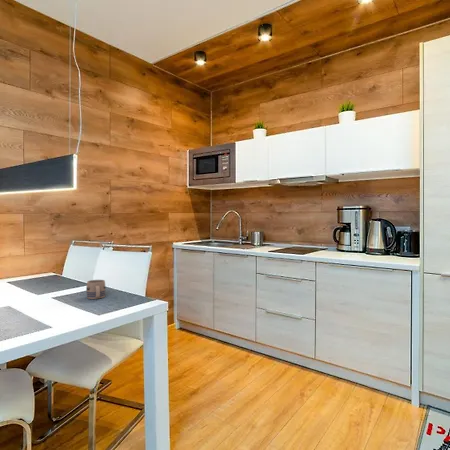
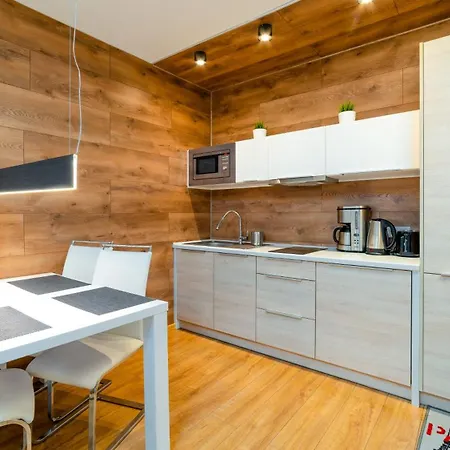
- mug (96, 289)
